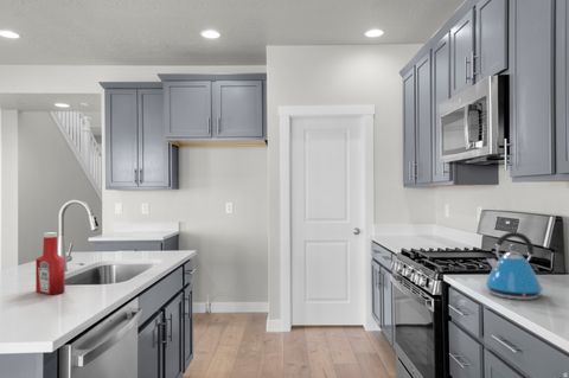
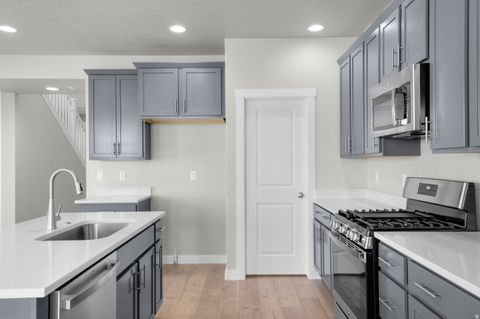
- kettle (514, 262)
- soap bottle (50, 262)
